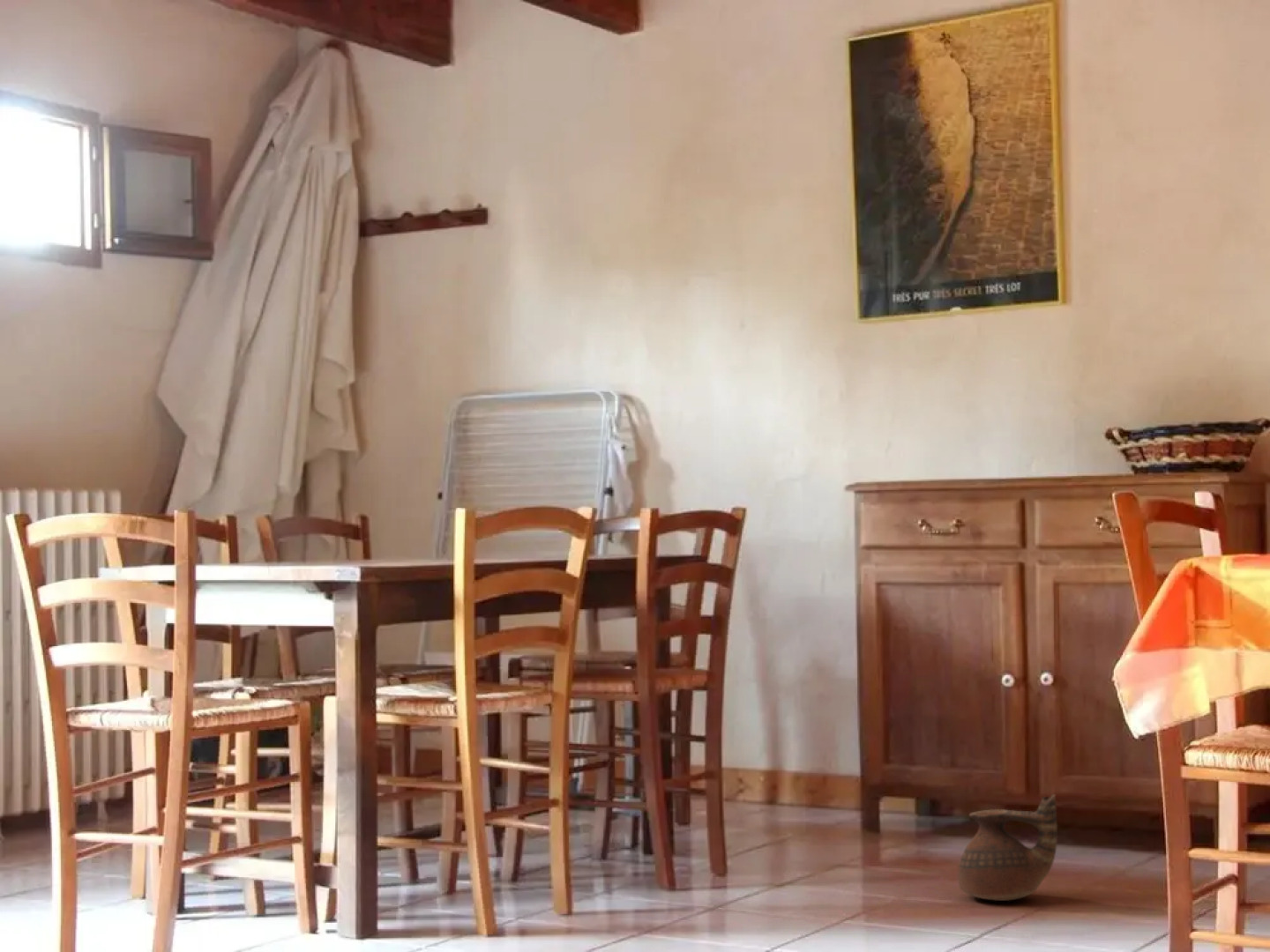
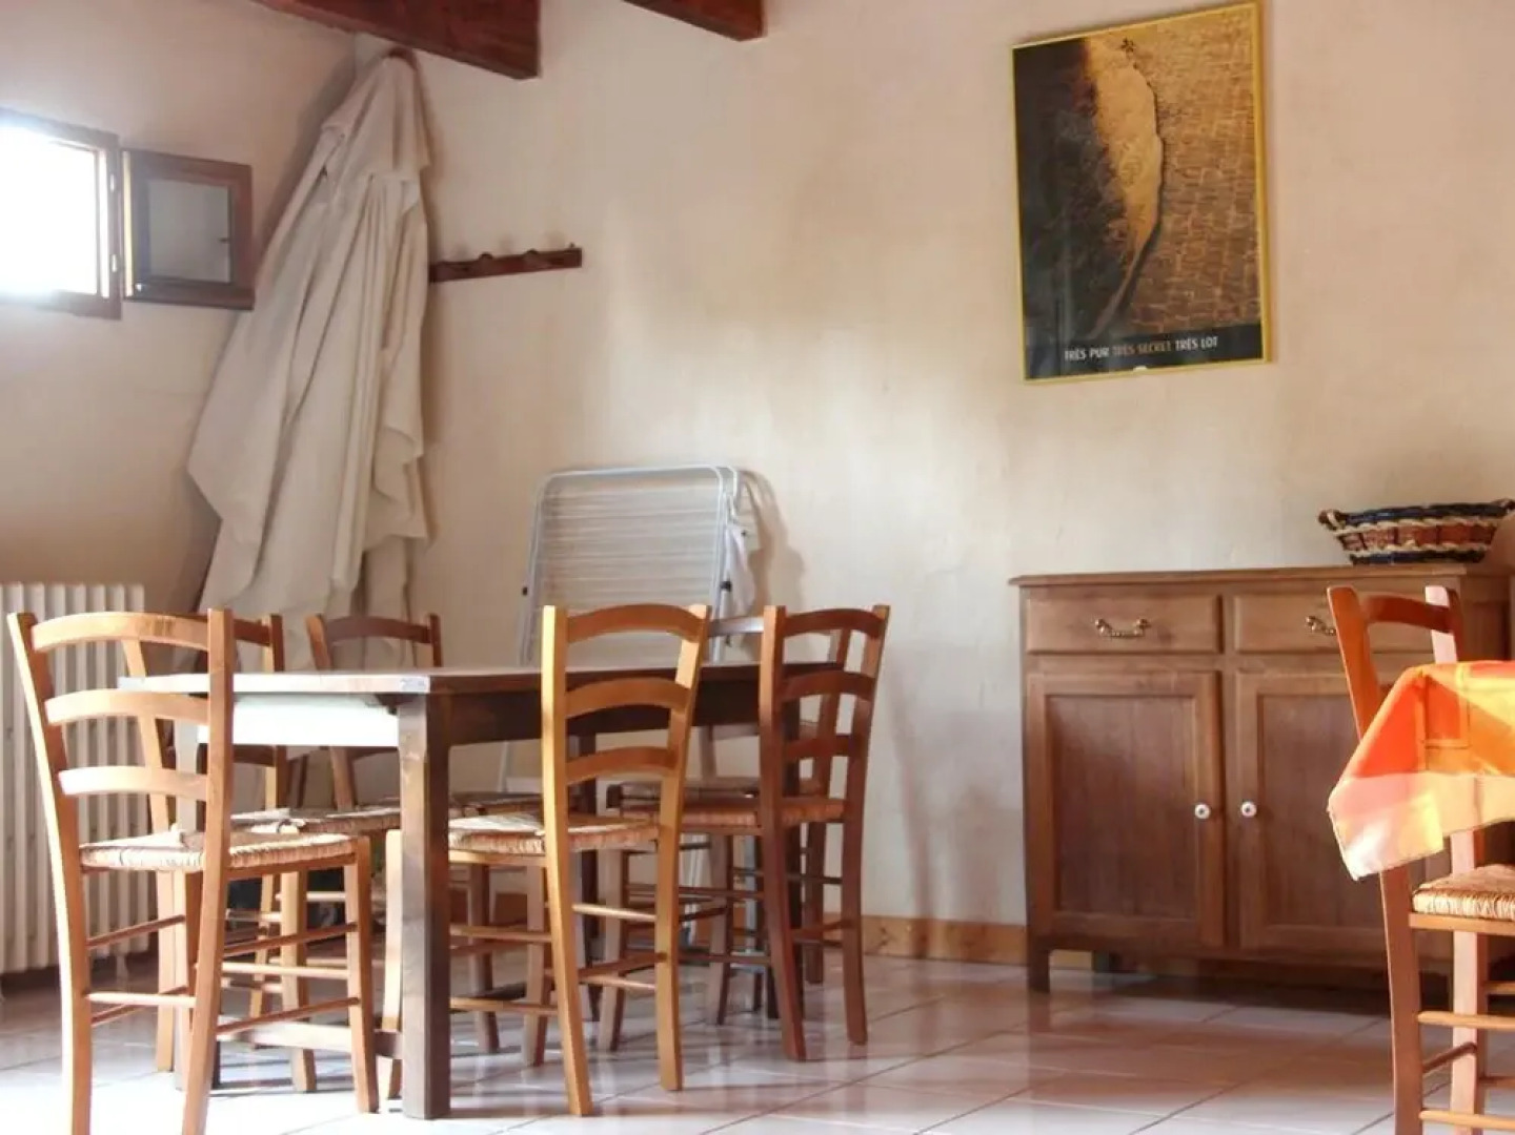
- ceramic jug (1004, 846)
